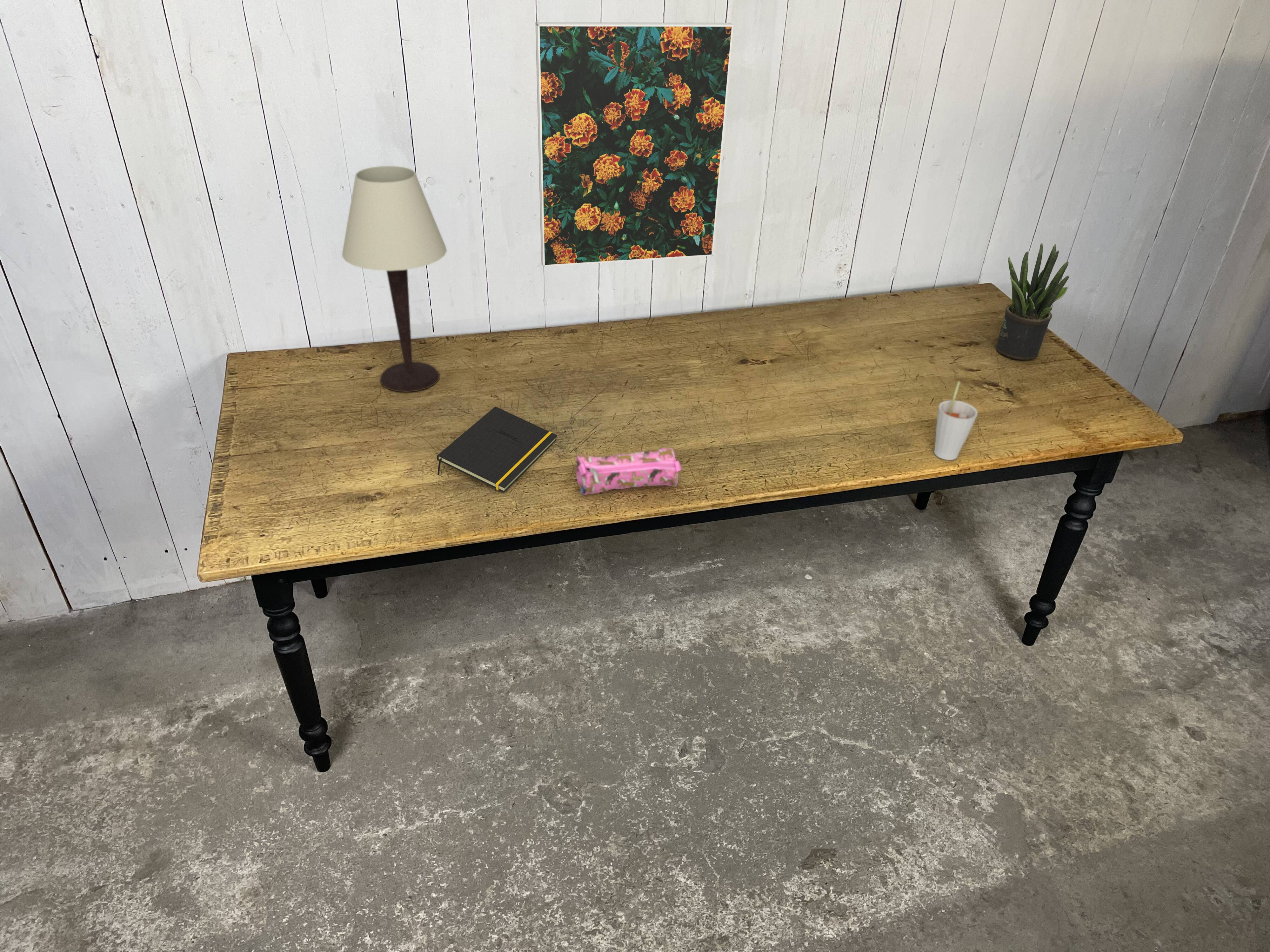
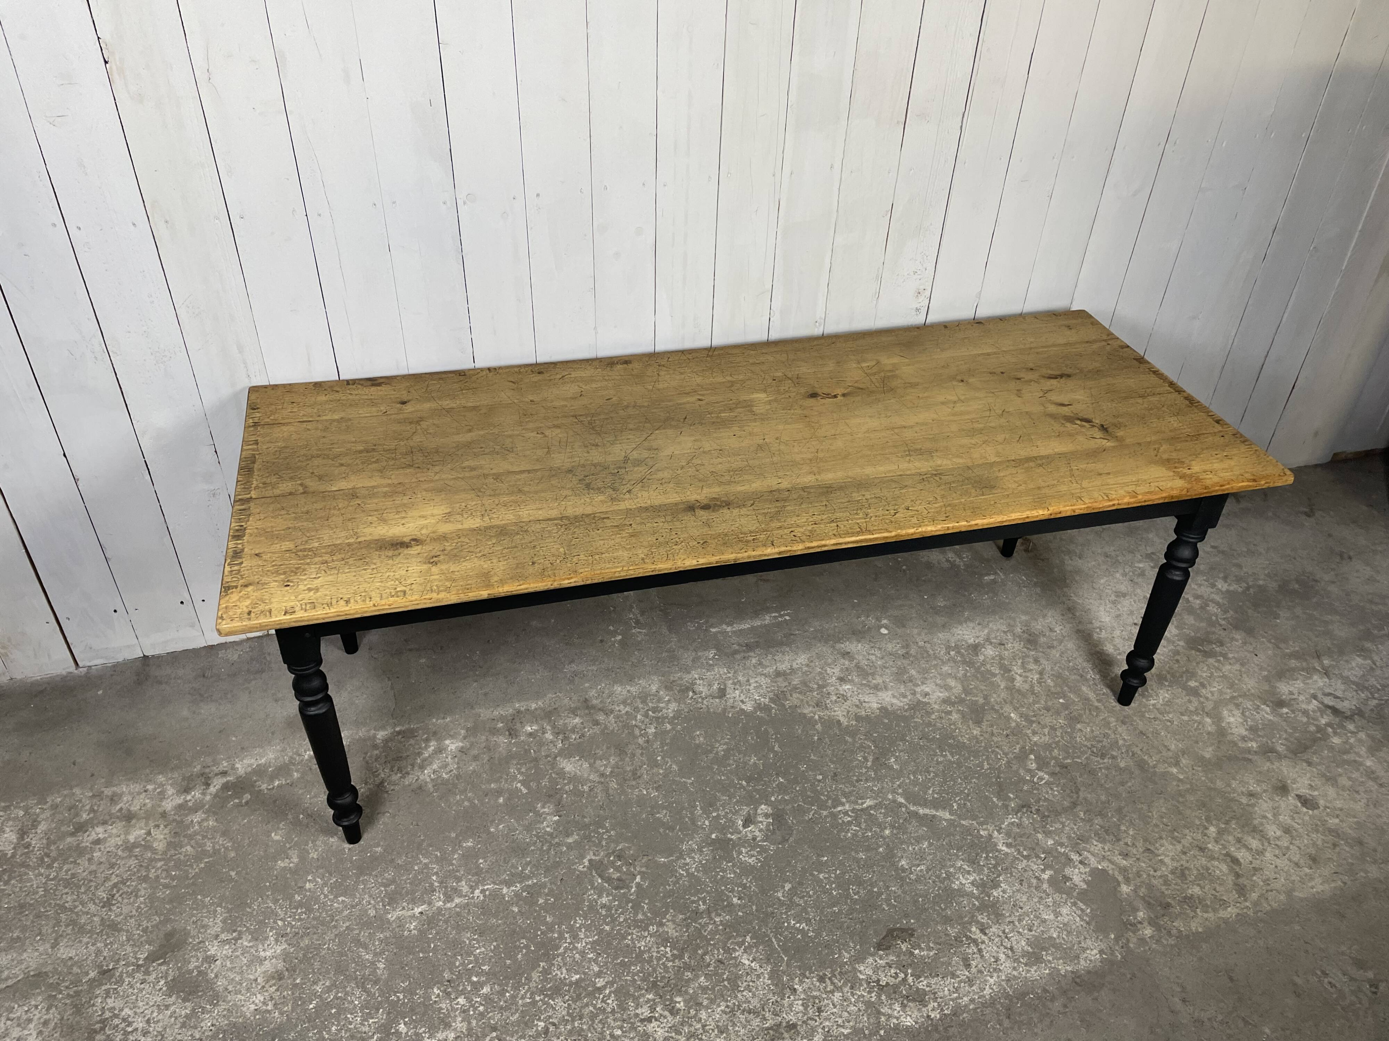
- potted plant (1027, 301)
- notepad (499, 447)
- pencil case (628, 470)
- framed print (632, 150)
- cup (954, 423)
- table lamp (399, 283)
